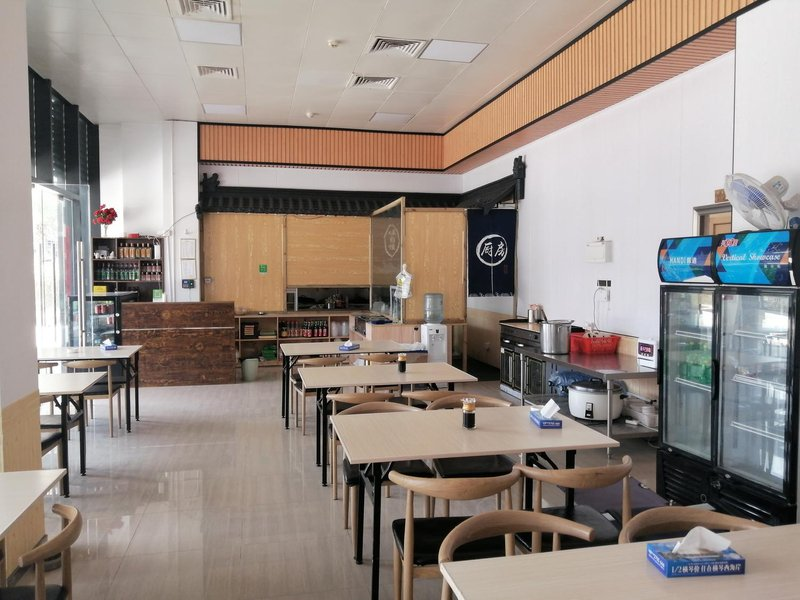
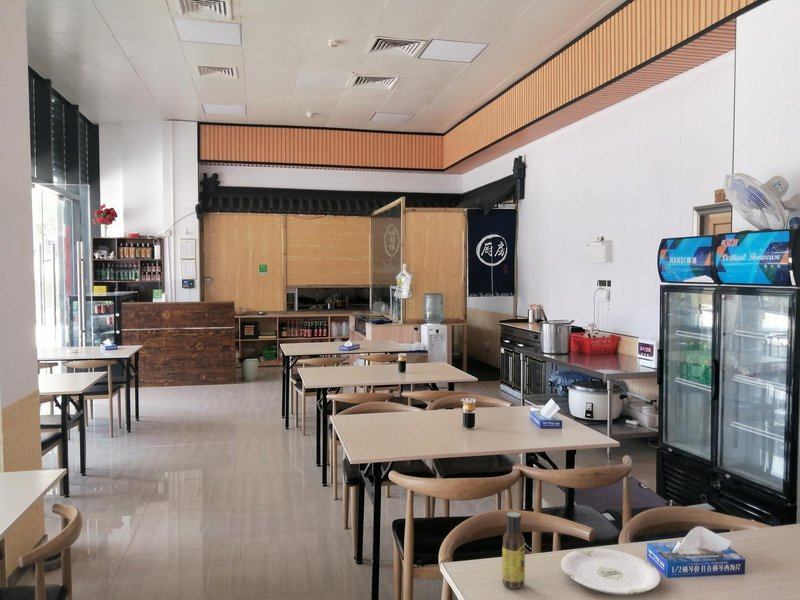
+ sauce bottle (513, 549)
+ plate (609, 572)
